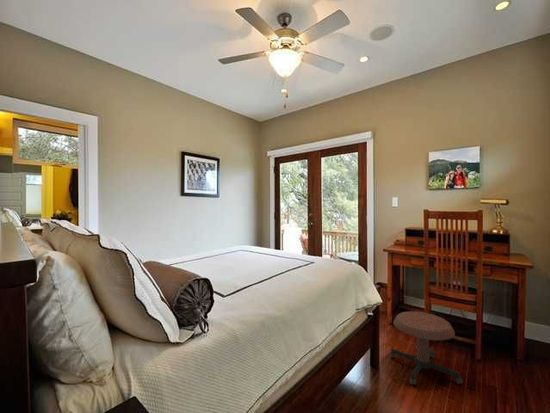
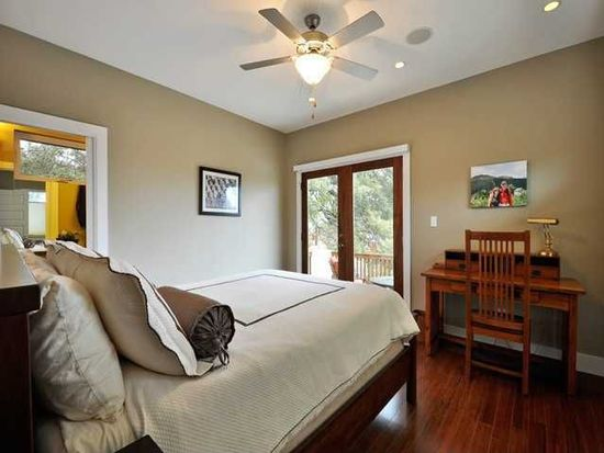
- stool (422, 344)
